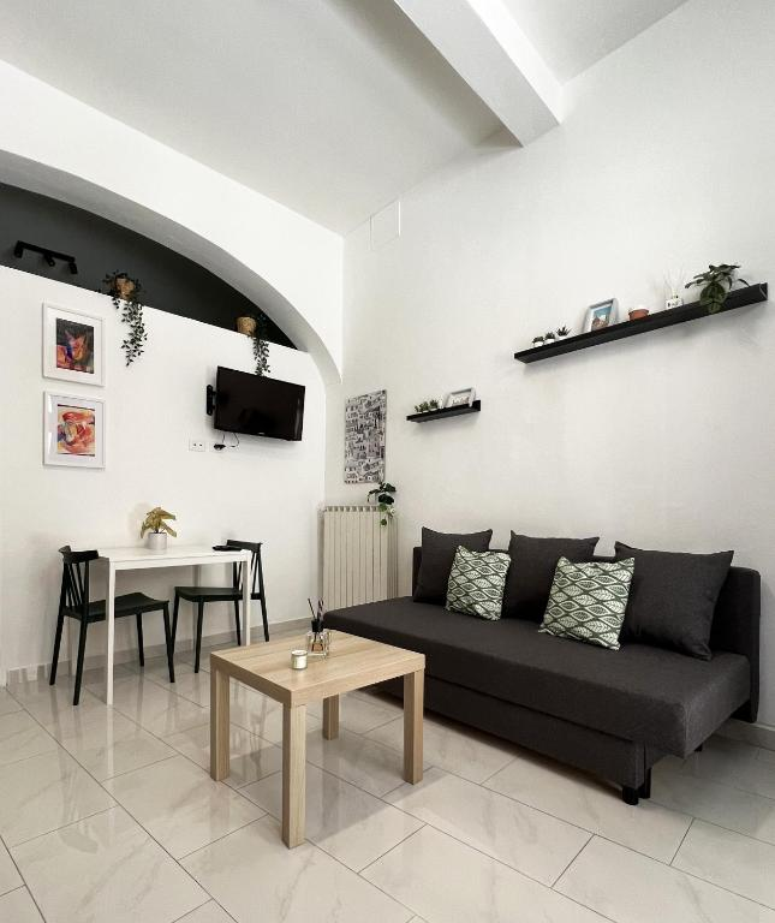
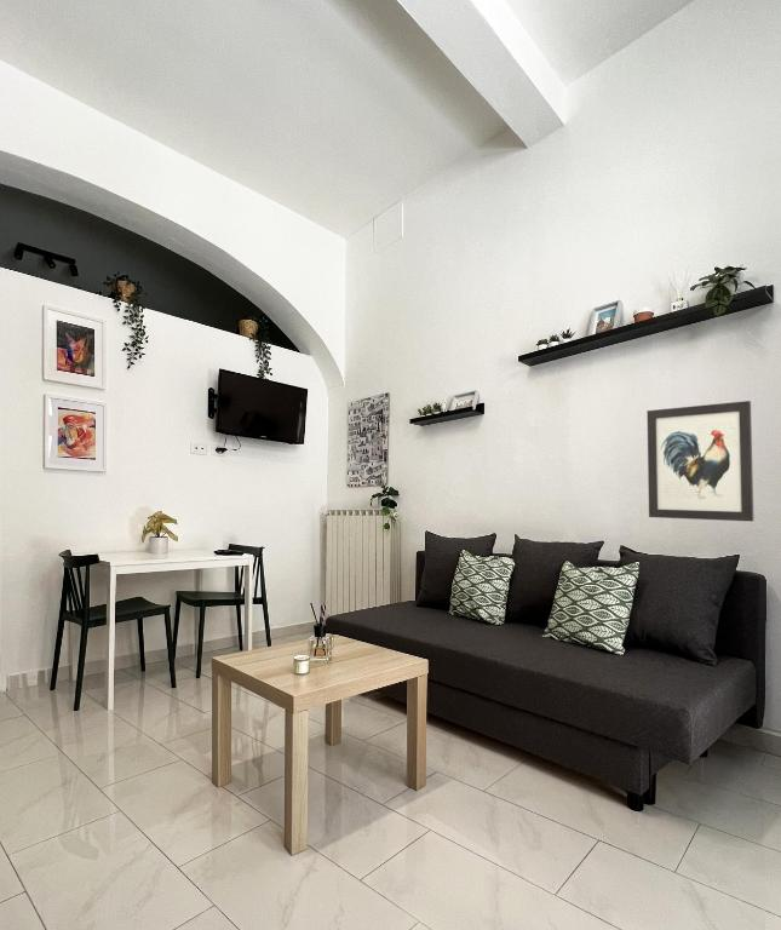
+ wall art (696, 461)
